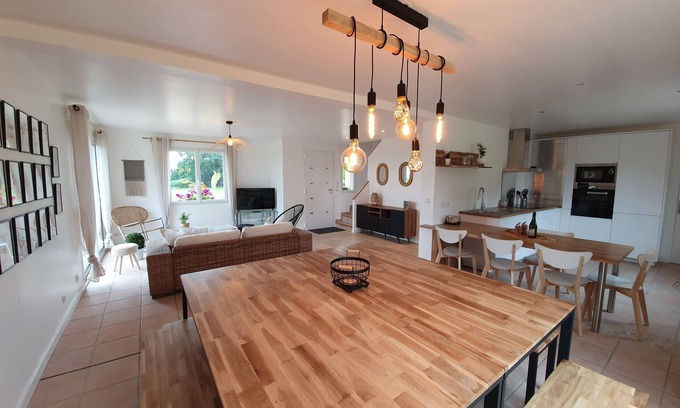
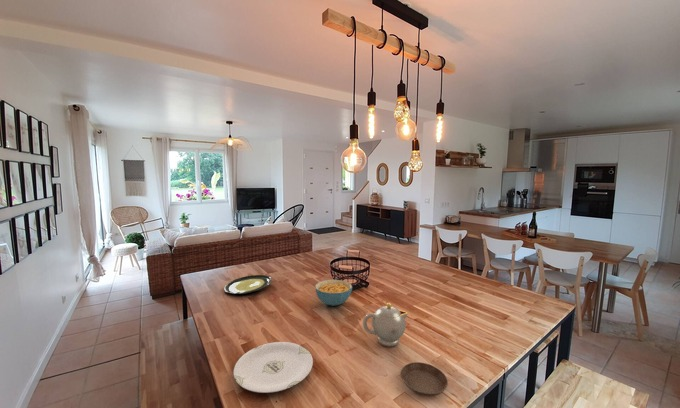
+ plate (274, 366)
+ cereal bowl (333, 294)
+ saucer (423, 380)
+ plate (248, 284)
+ teapot (384, 322)
